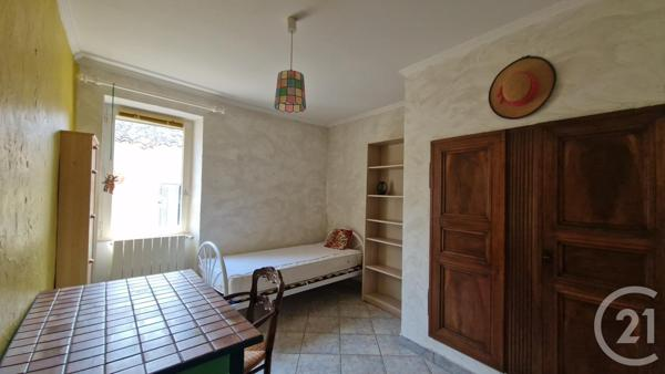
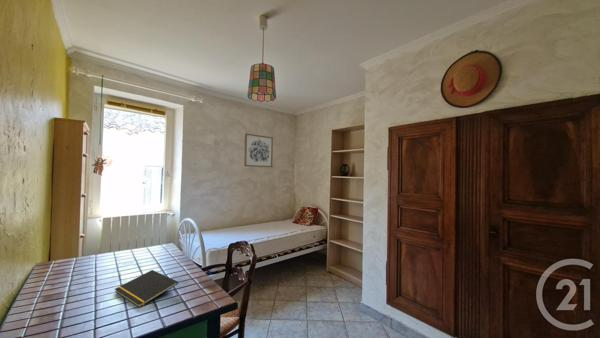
+ wall art (259, 151)
+ notepad (146, 286)
